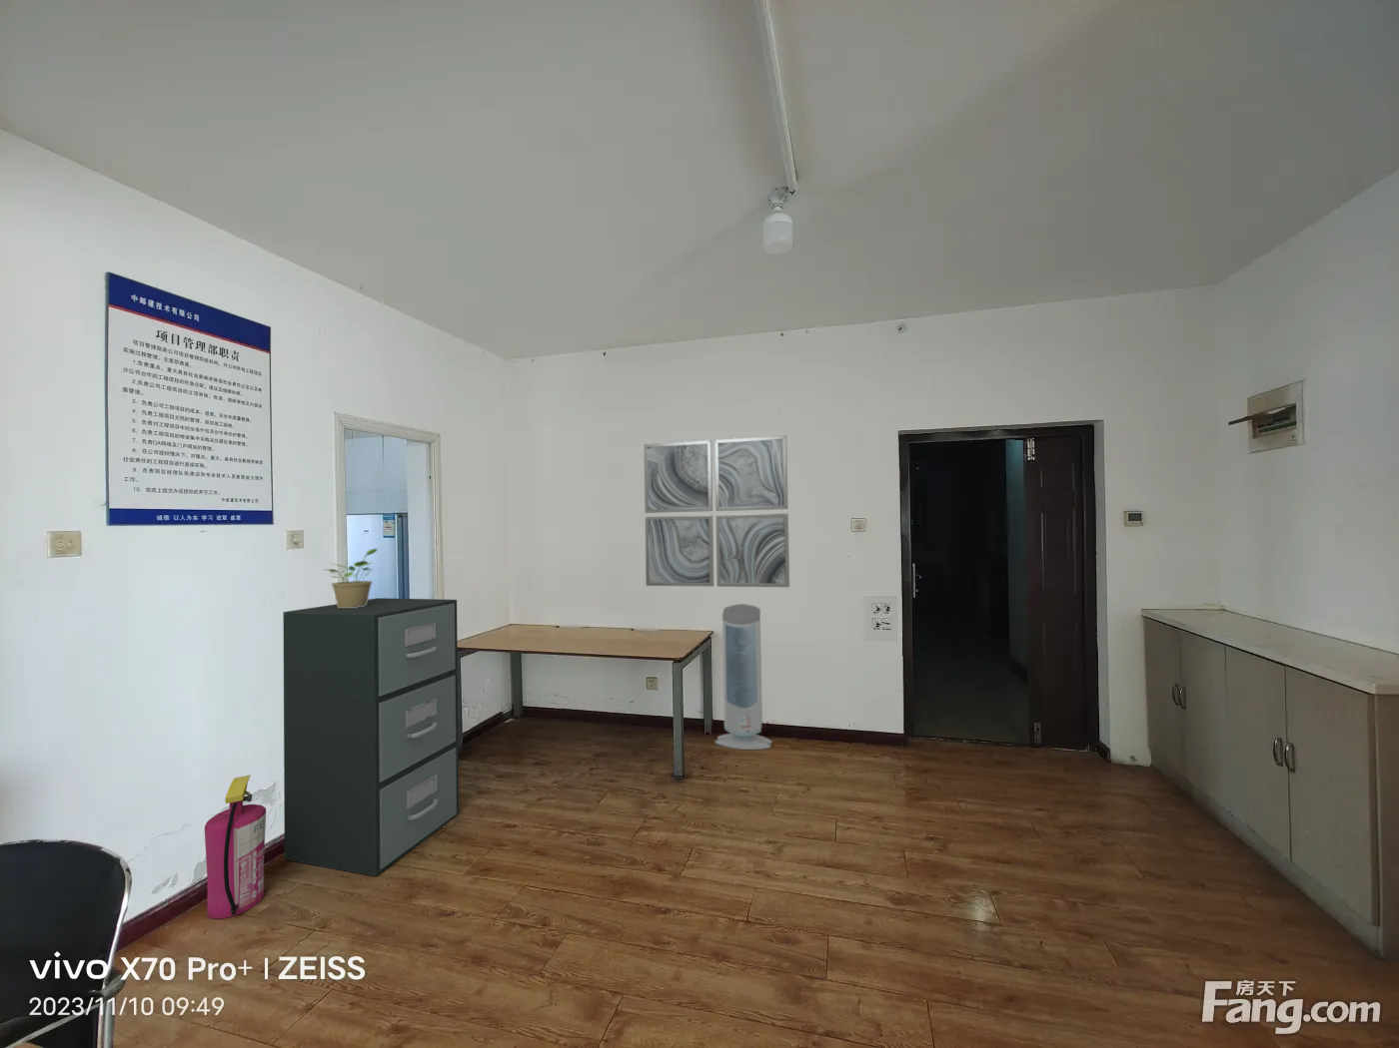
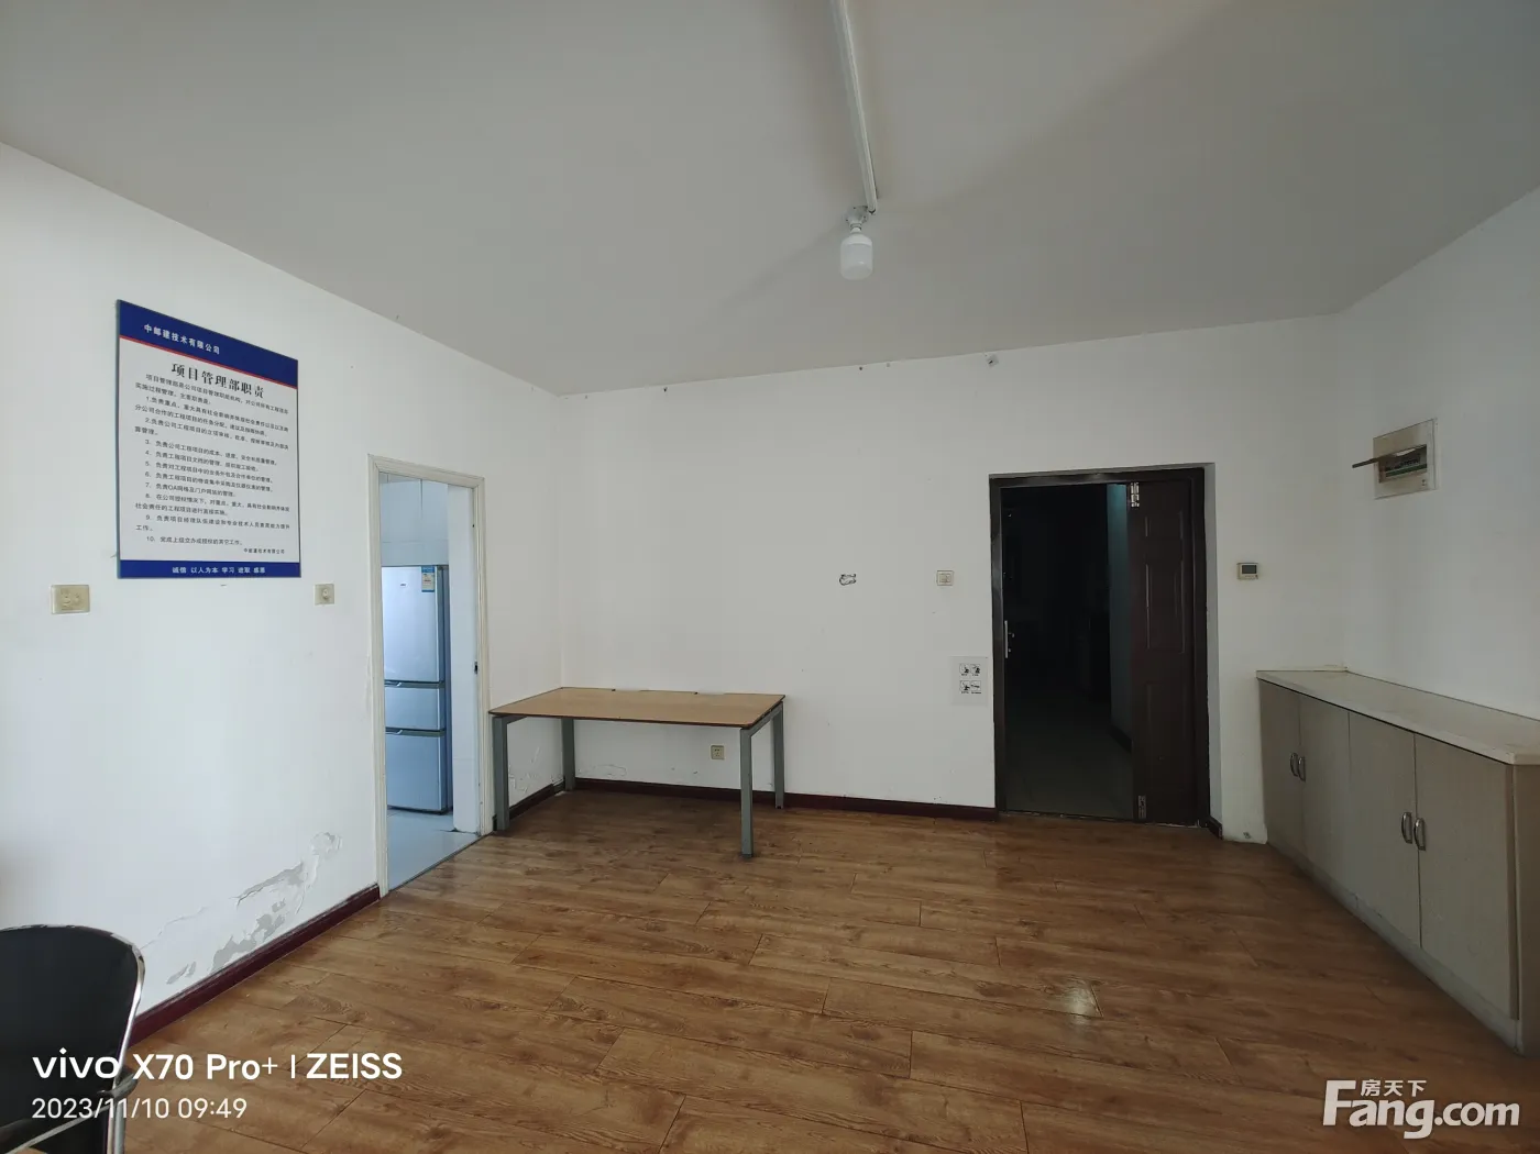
- air purifier (741, 674)
- wall art (716, 515)
- fire extinguisher (235, 845)
- potted plant (350, 577)
- filing cabinet (380, 720)
